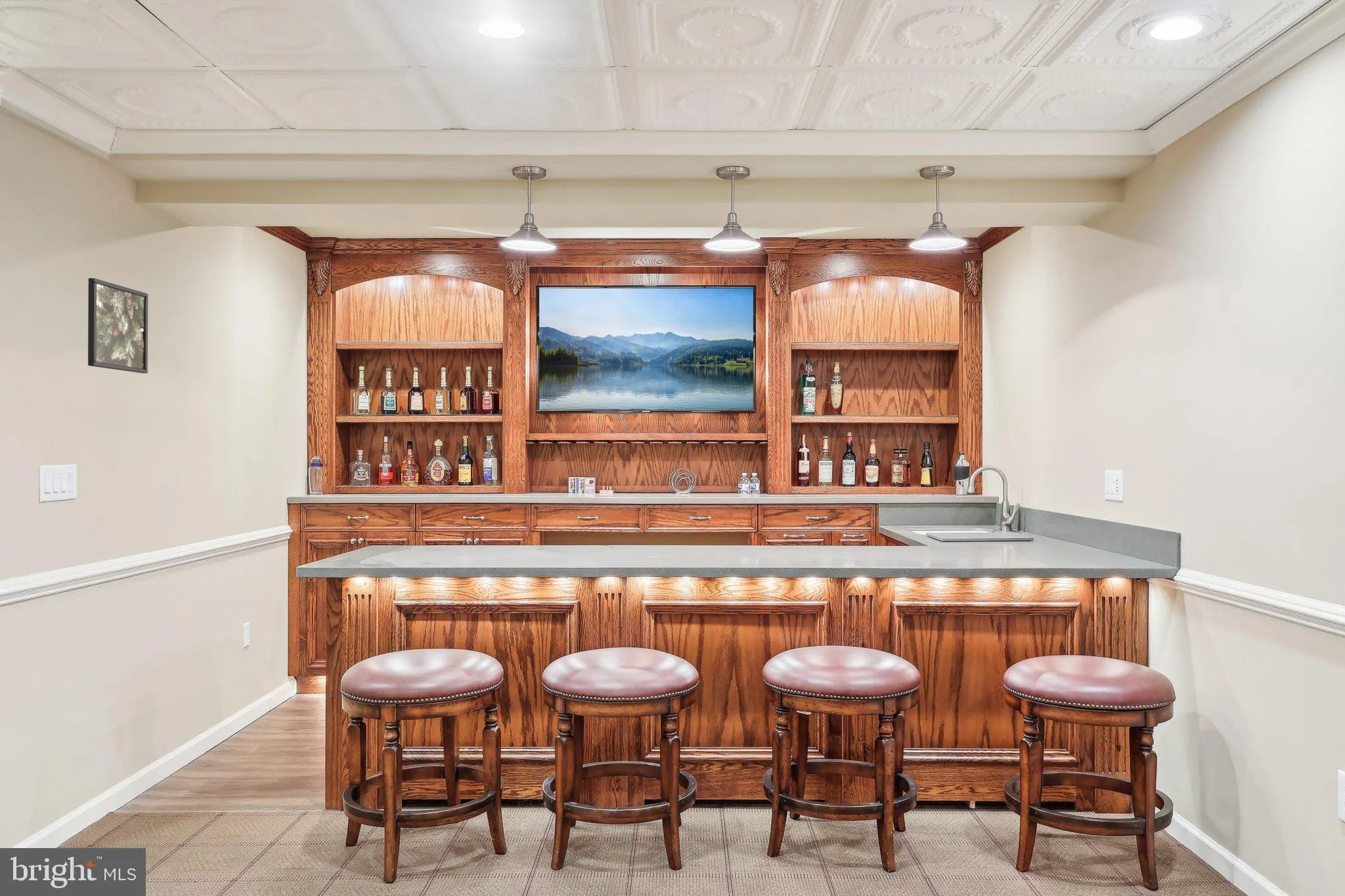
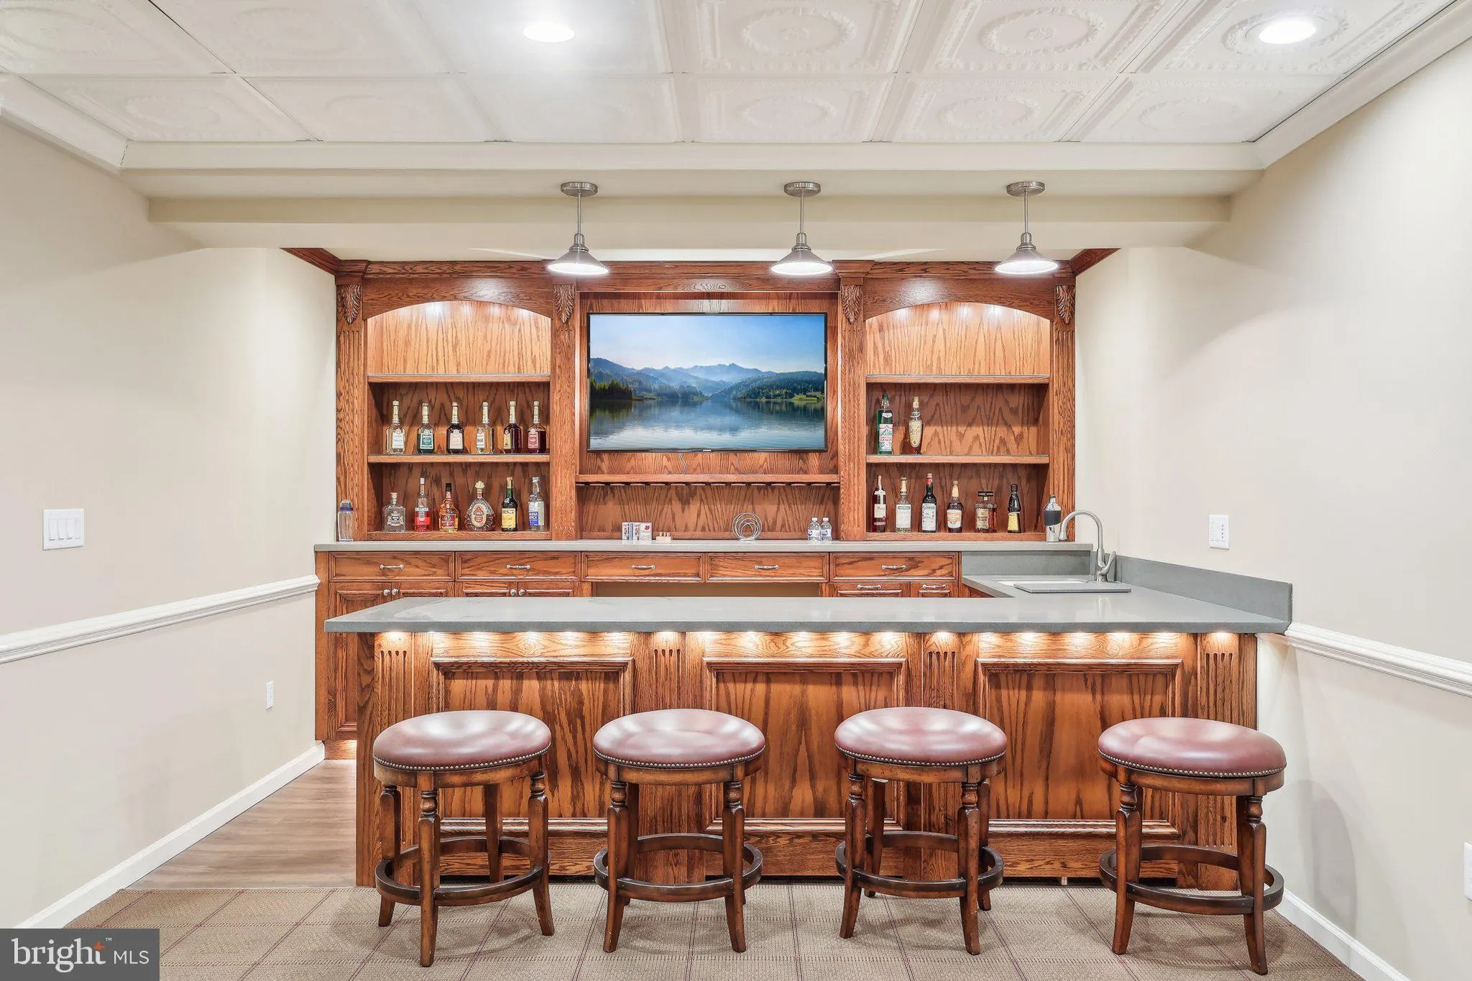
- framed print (119, 328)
